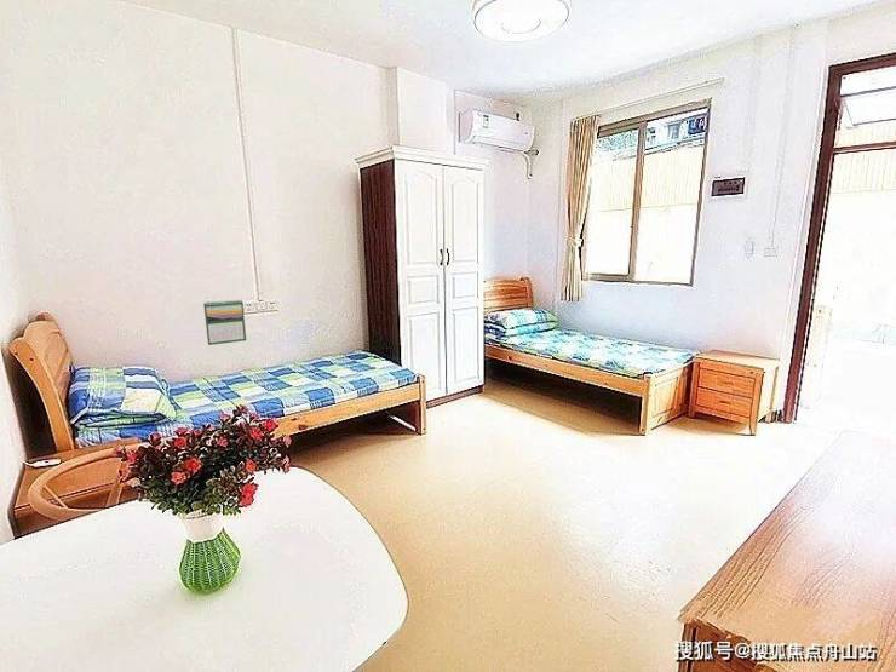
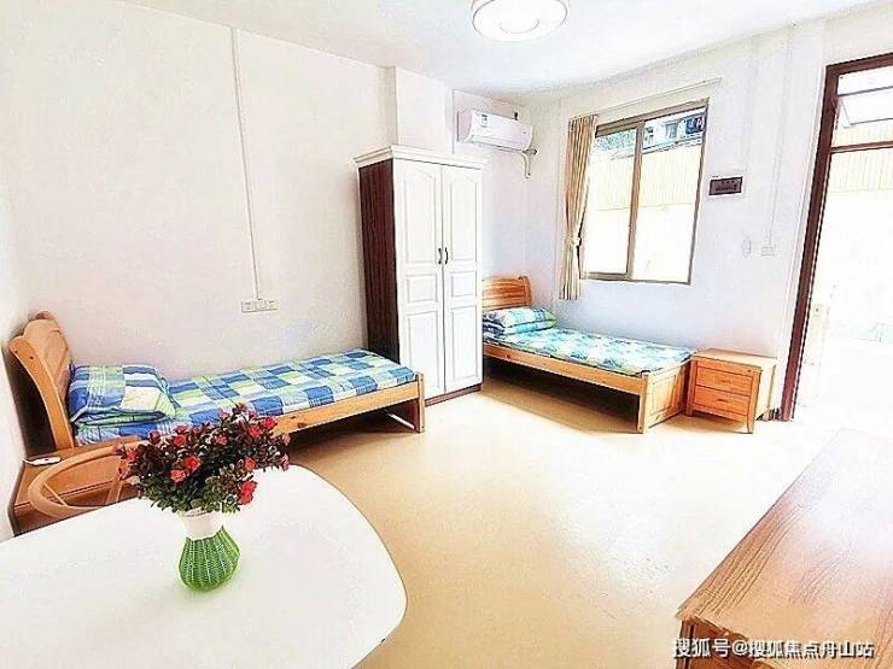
- calendar (225, 321)
